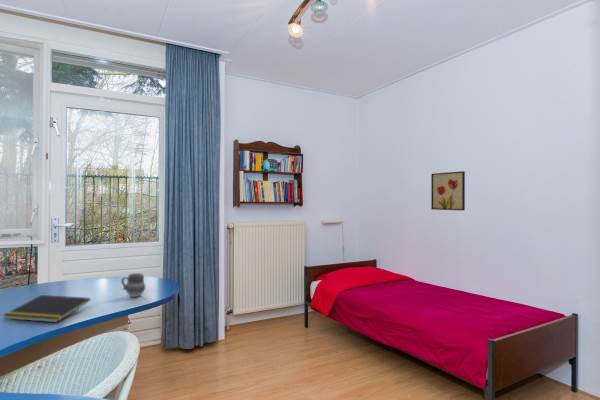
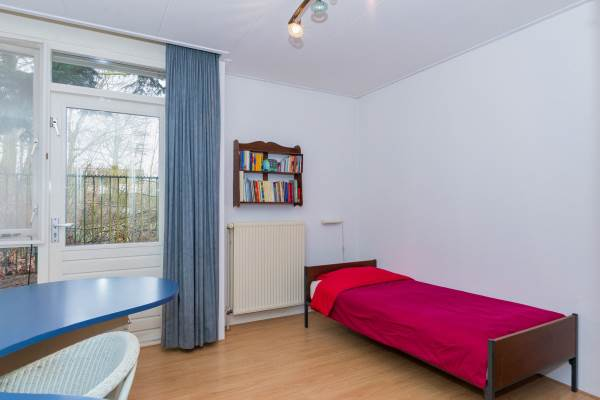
- wall art (447, 191)
- notepad (48, 307)
- cup (133, 285)
